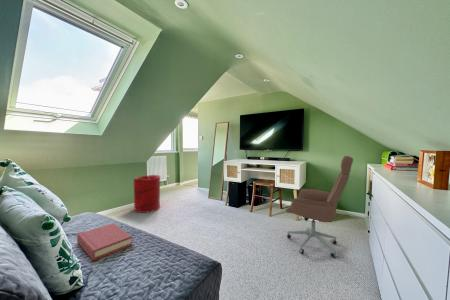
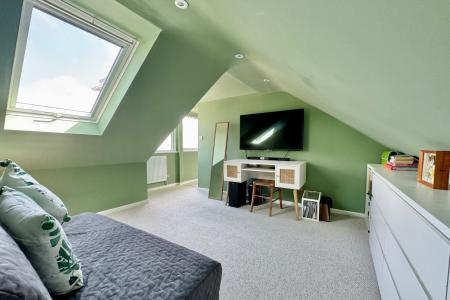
- laundry hamper (147, 192)
- office chair (317, 200)
- hardback book (104, 239)
